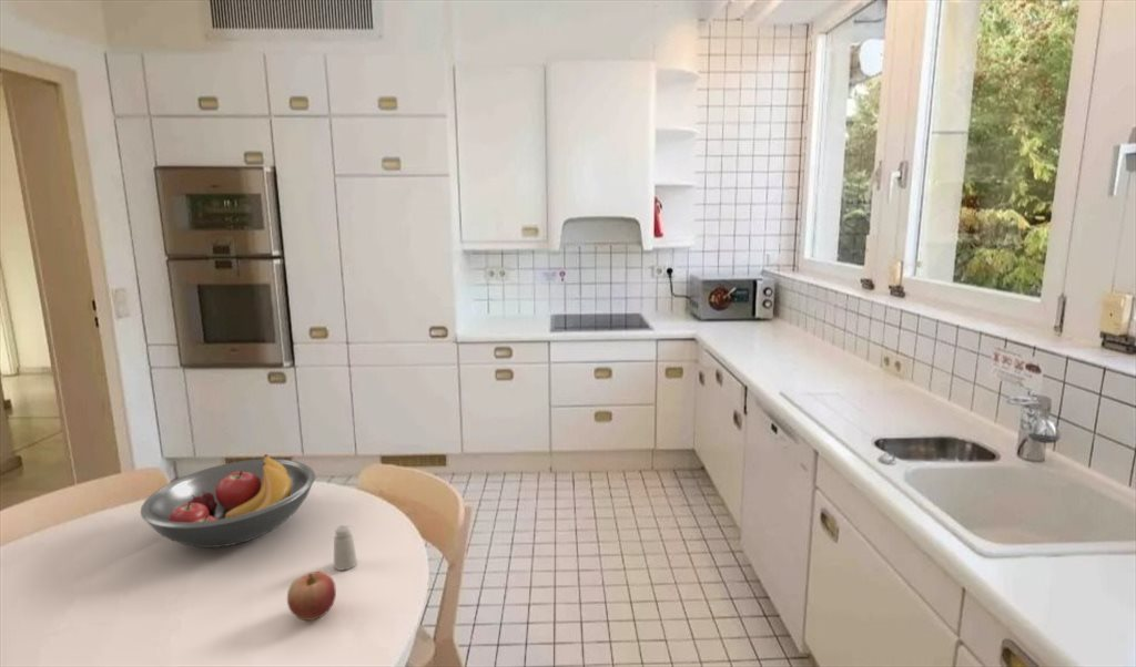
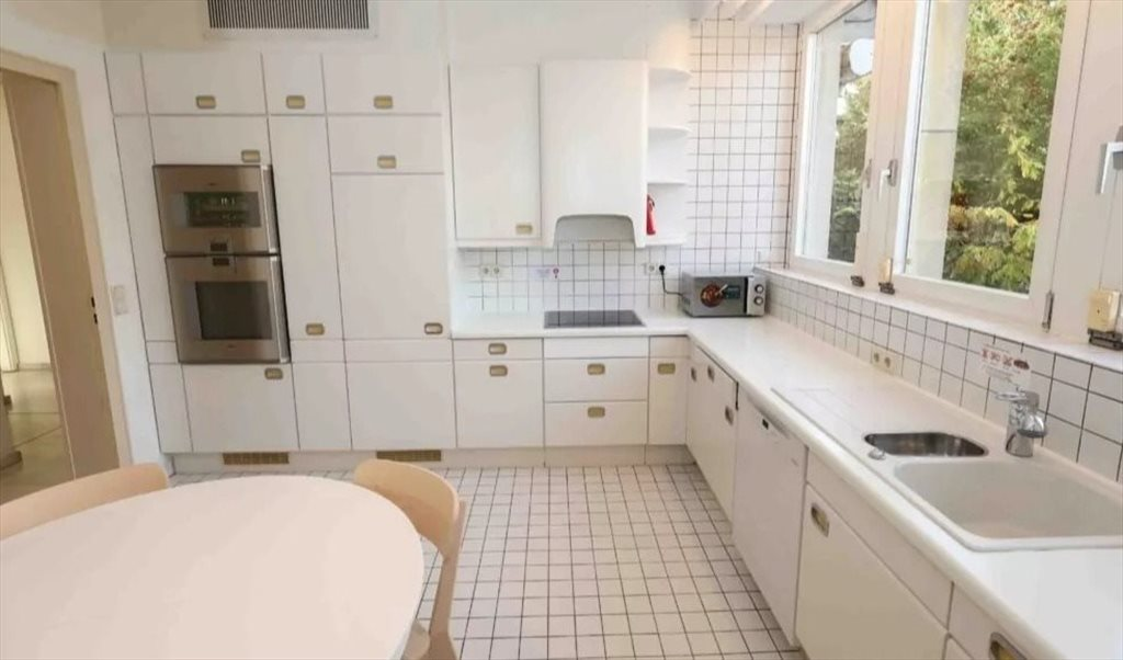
- saltshaker (344, 546)
- apple (311, 593)
- fruit bowl (234, 502)
